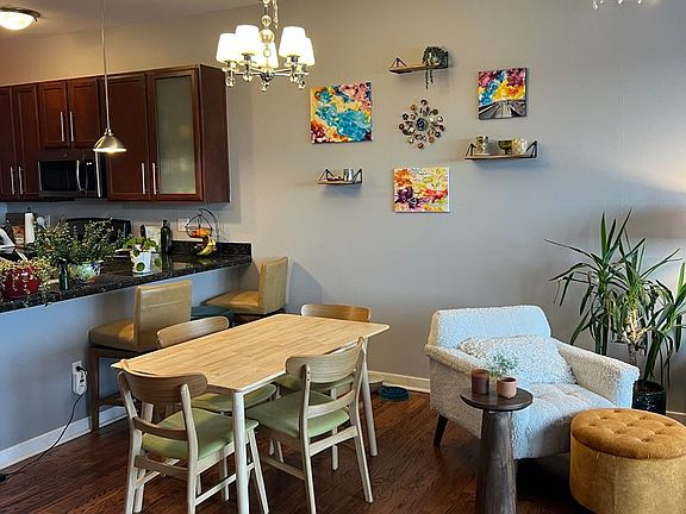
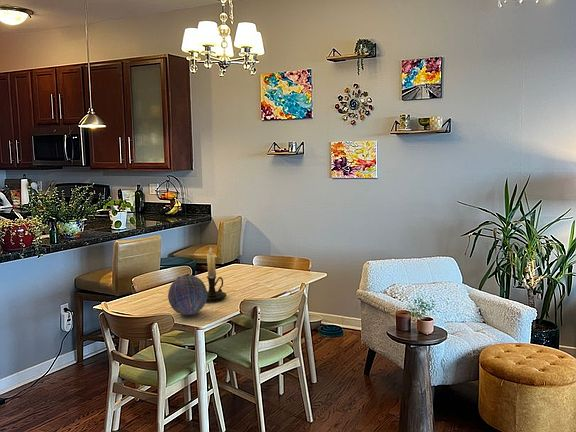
+ candle holder (213, 272)
+ decorative ball (187, 294)
